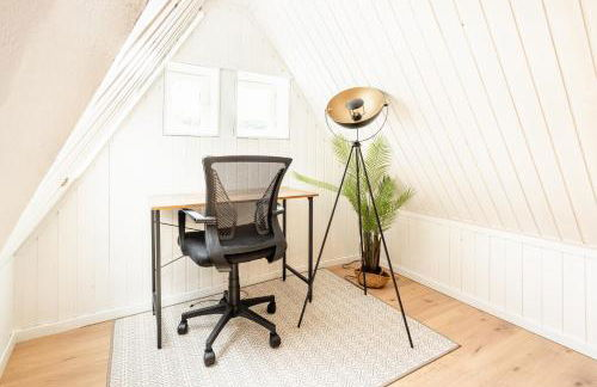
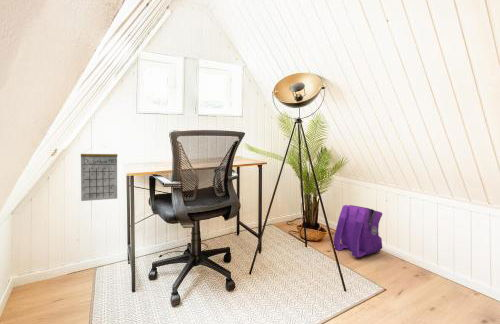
+ calendar (99, 171)
+ backpack (359, 228)
